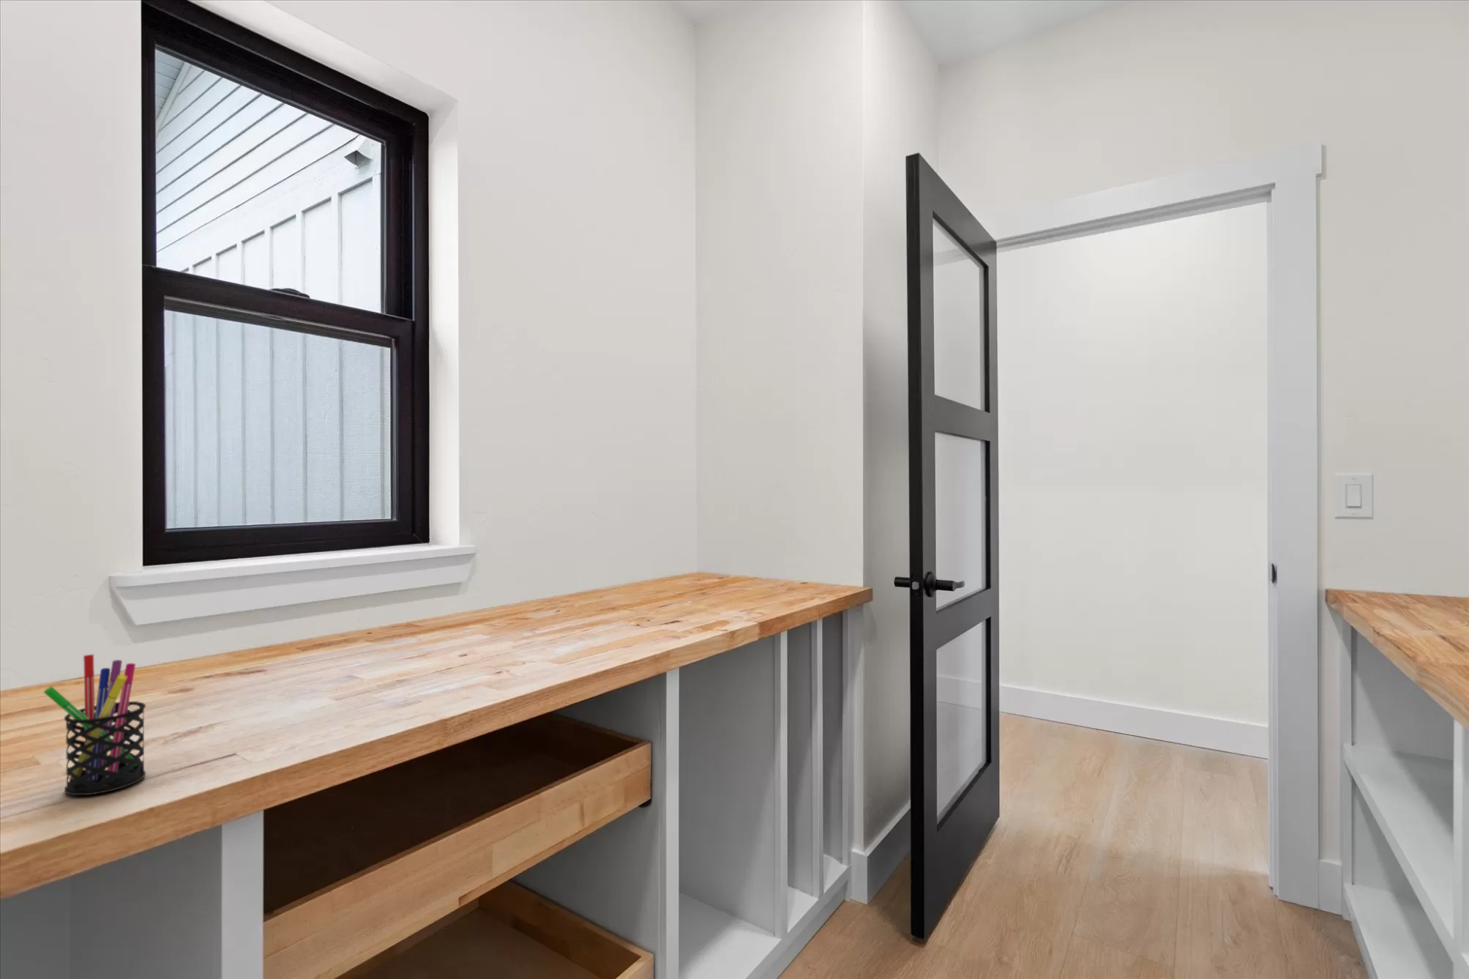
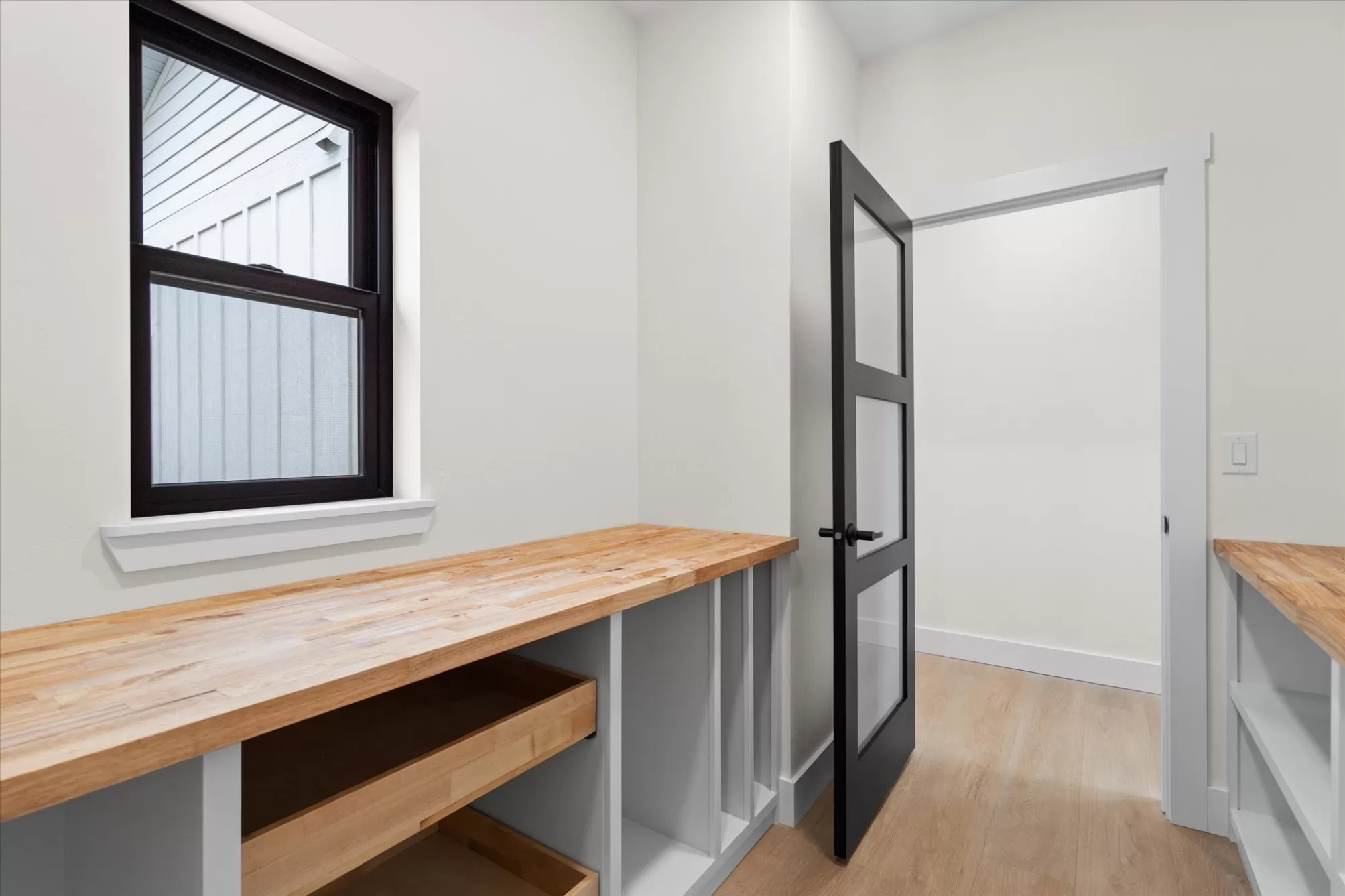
- pen holder (95, 721)
